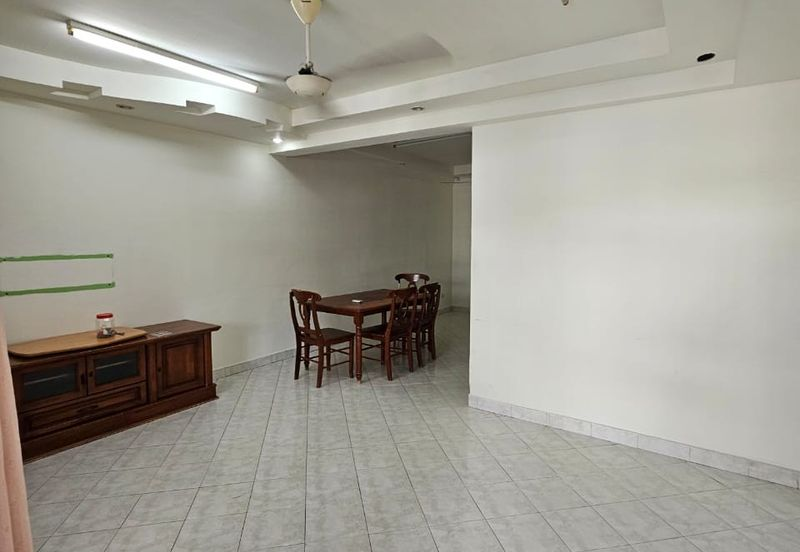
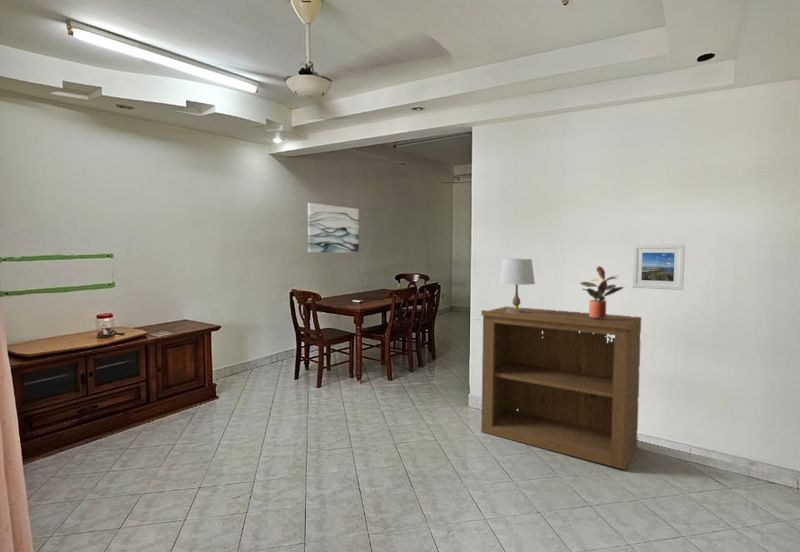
+ wall art (334, 229)
+ potted plant (602, 293)
+ table lamp (516, 285)
+ bookshelf (557, 376)
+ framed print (657, 266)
